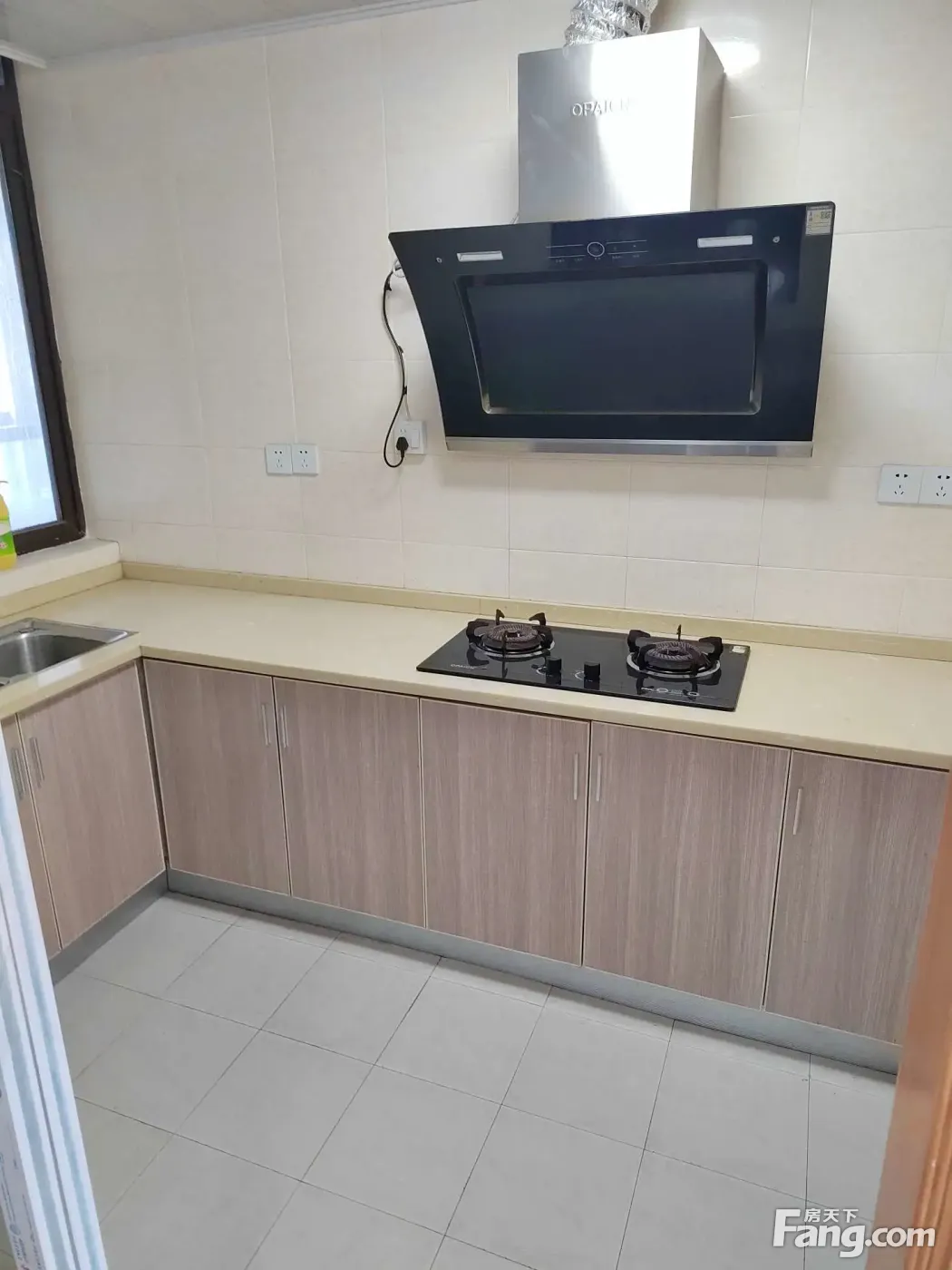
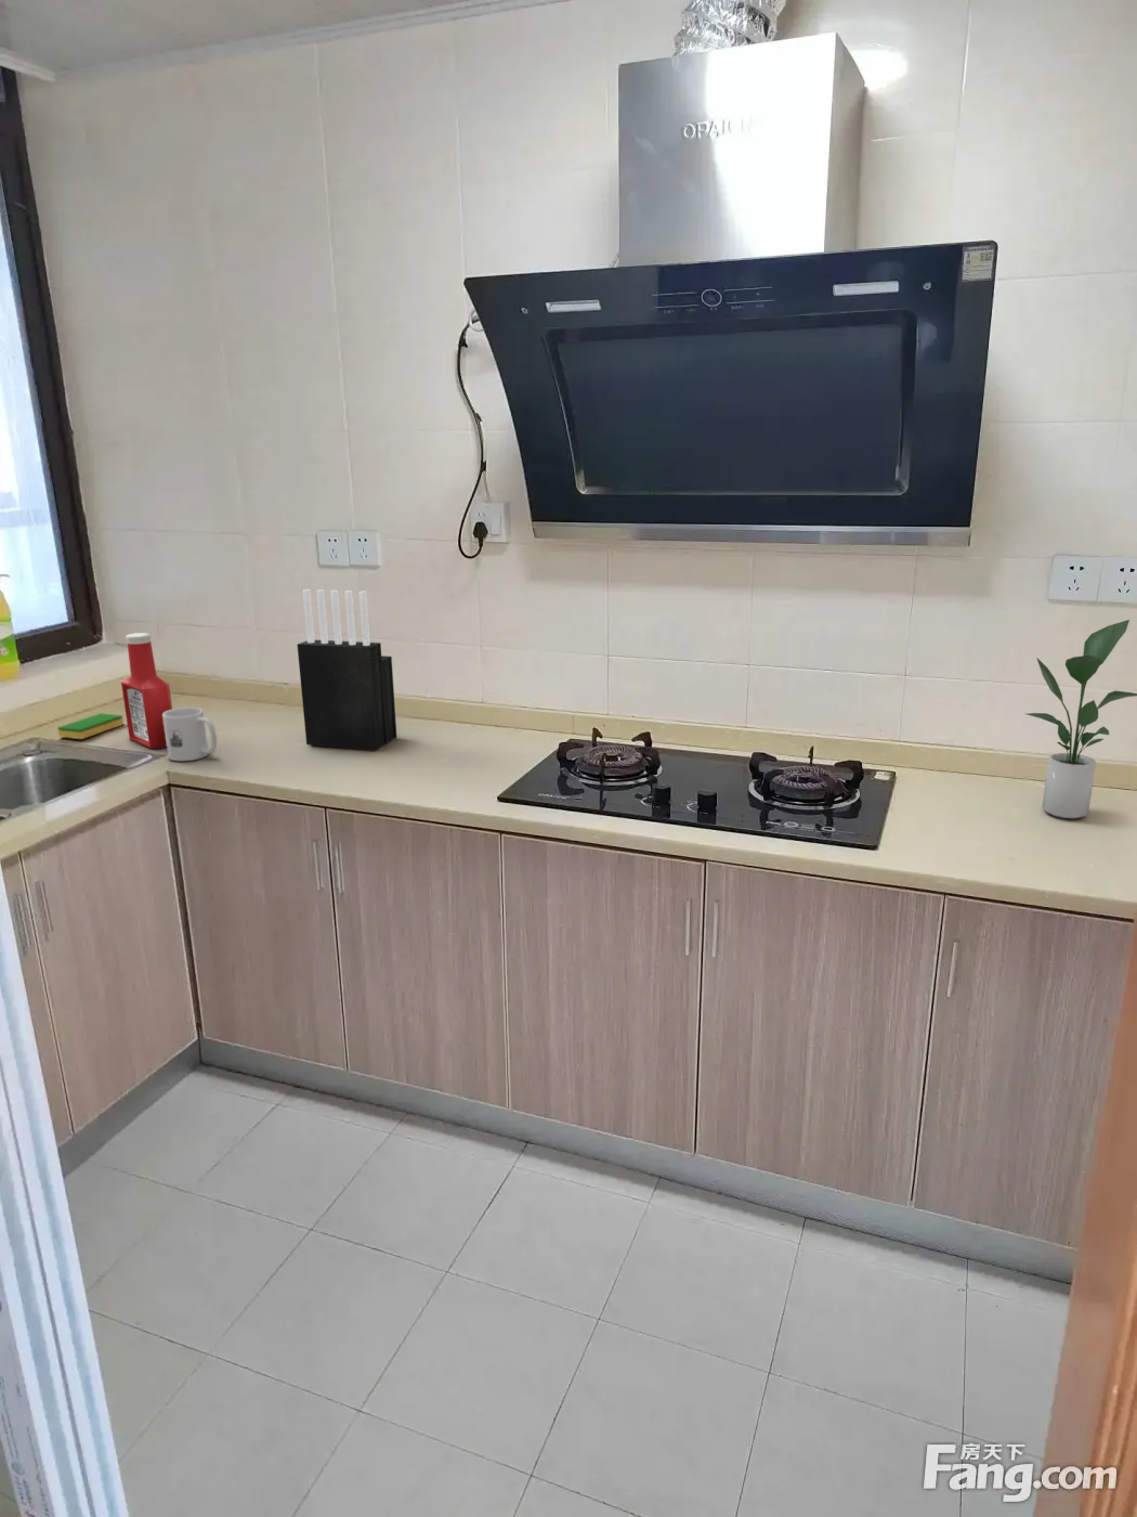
+ dish sponge (91, 725)
+ knife block (349, 665)
+ potted plant (1070, 720)
+ mug (191, 733)
+ soap bottle (145, 688)
